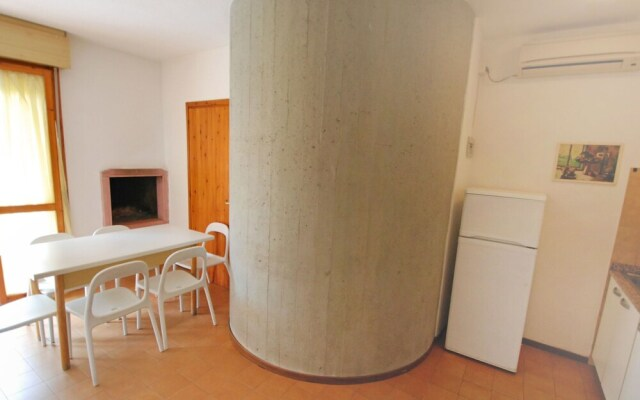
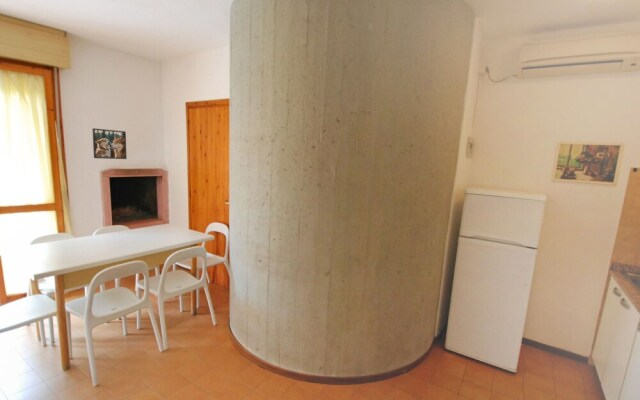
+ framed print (110, 144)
